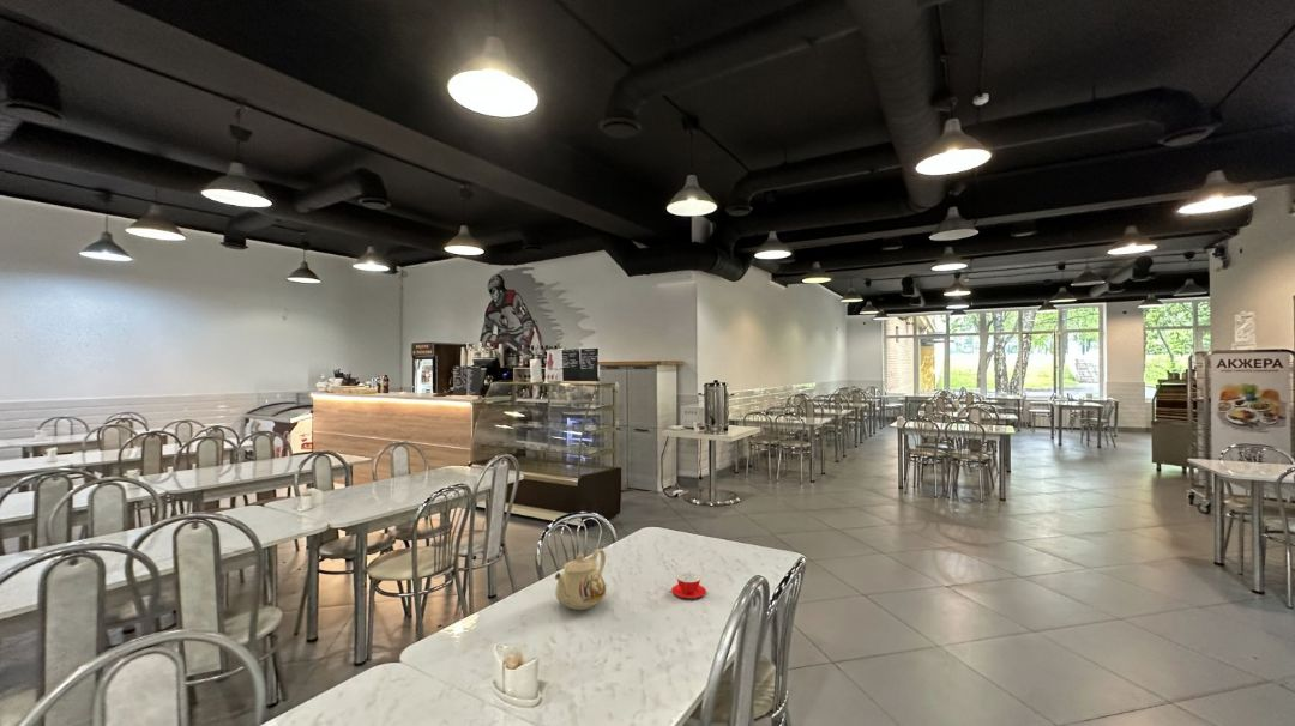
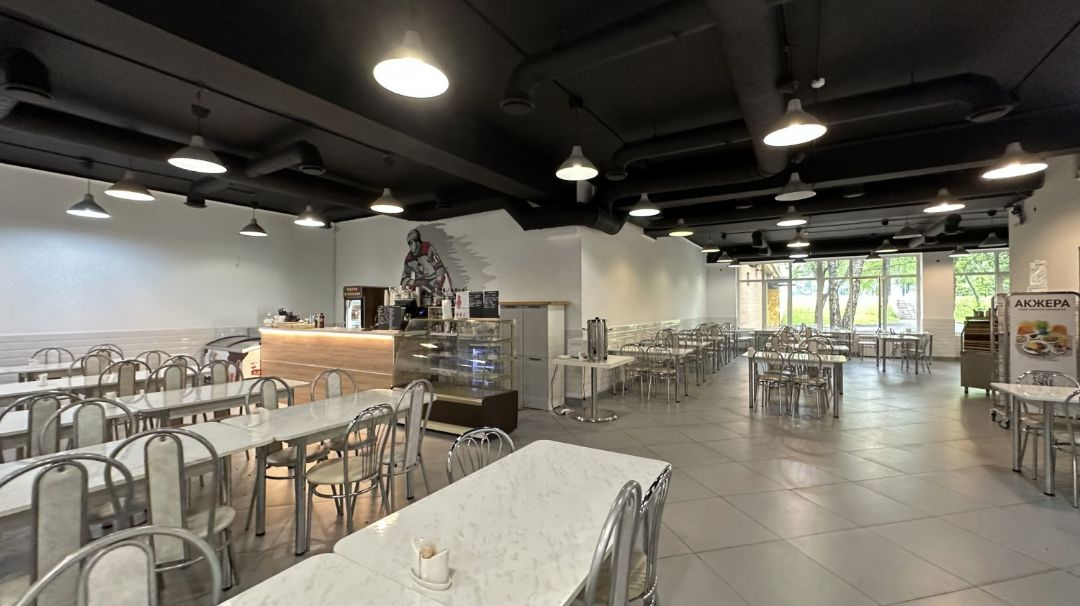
- teapot (580, 577)
- teacup (688, 585)
